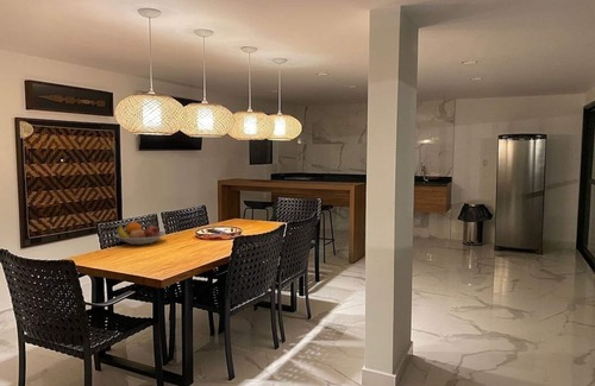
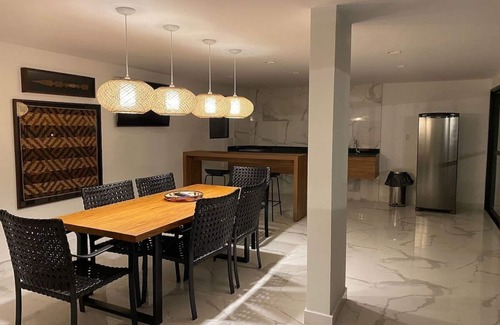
- fruit bowl (140, 232)
